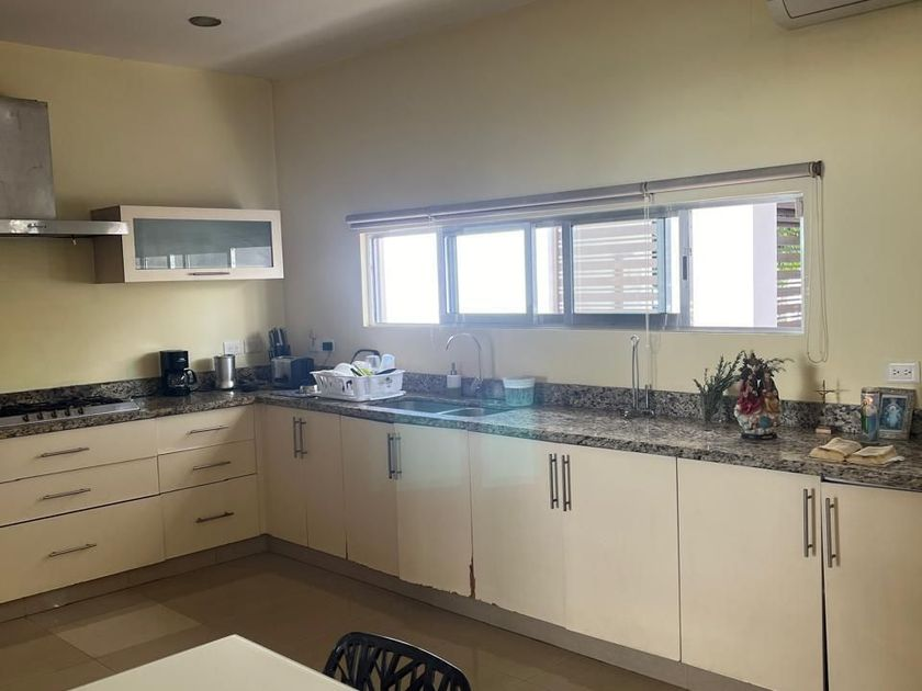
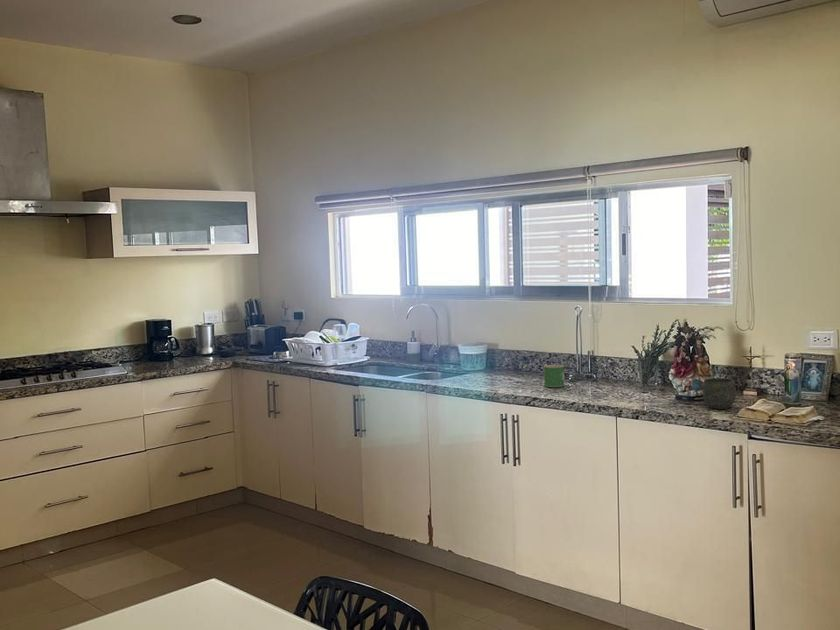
+ mug (719, 393)
+ mug (555, 375)
